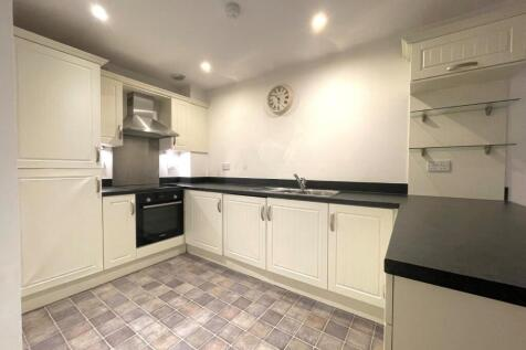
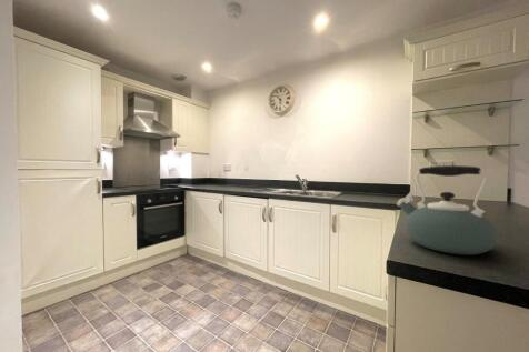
+ kettle (438, 204)
